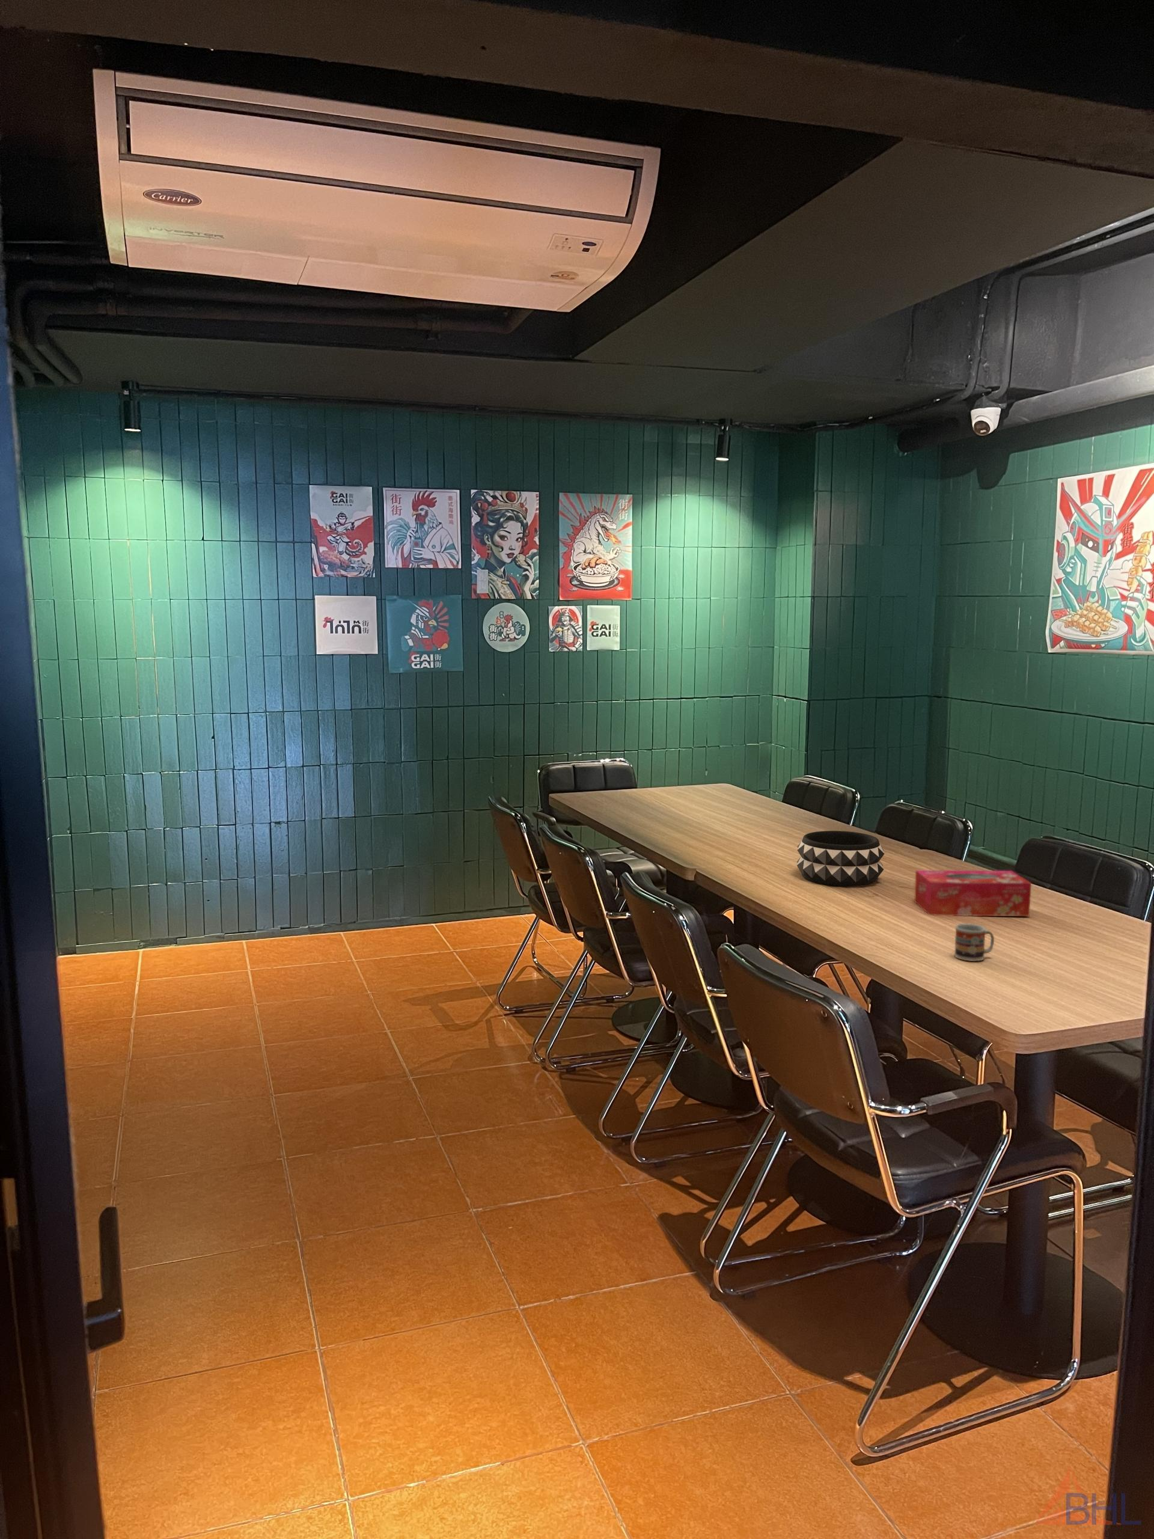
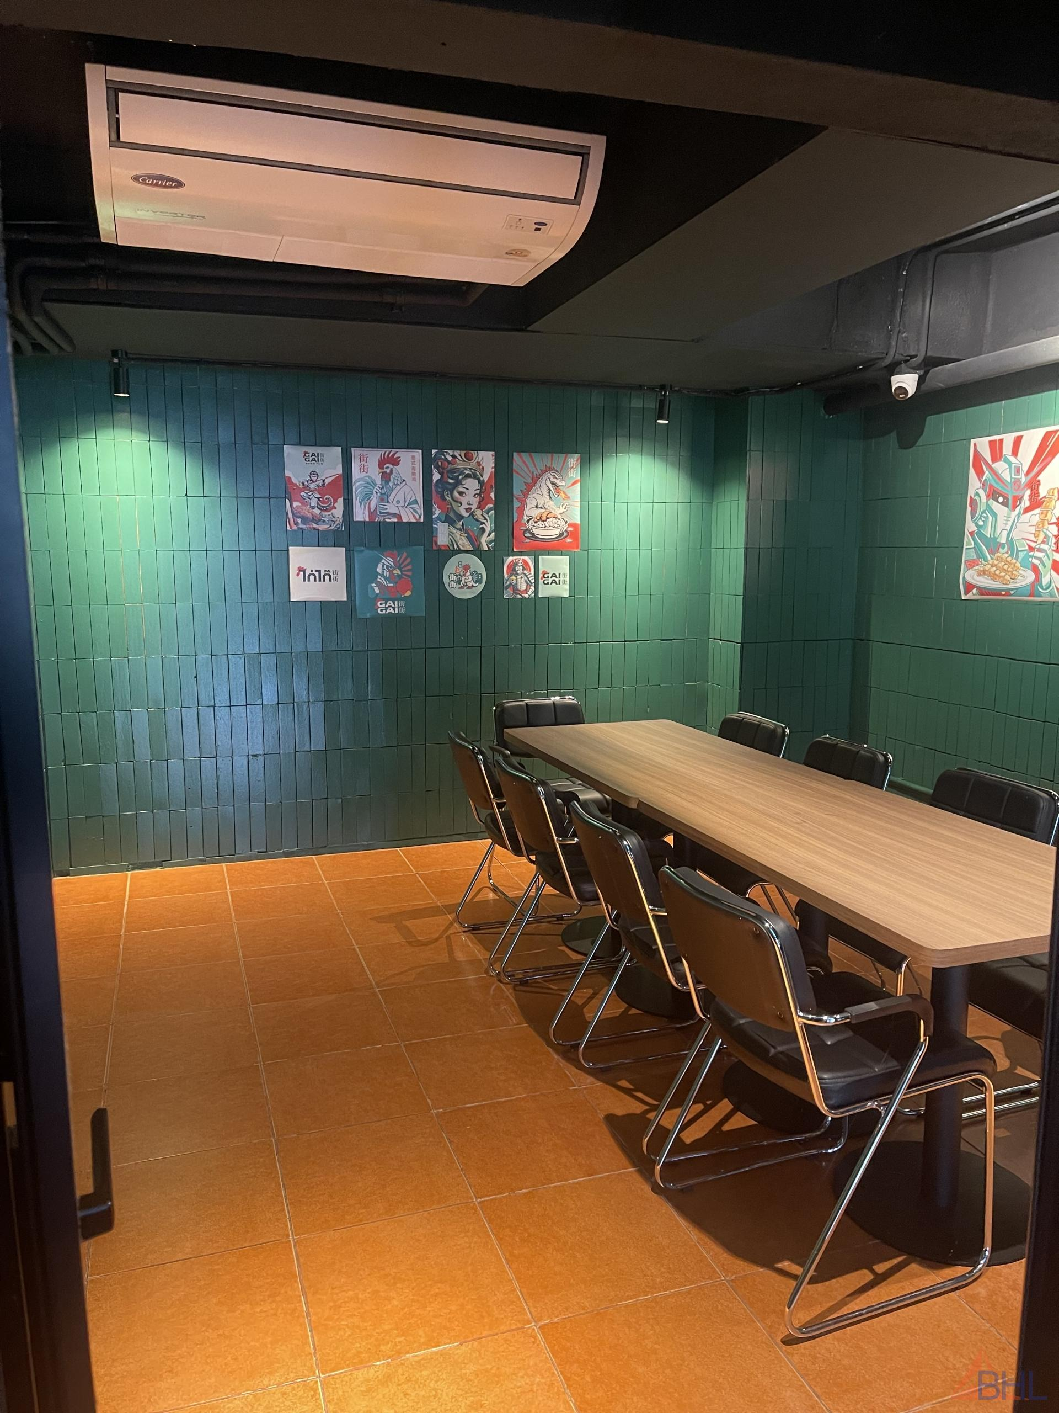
- tissue box (971, 892)
- decorative bowl (840, 857)
- cup (975, 942)
